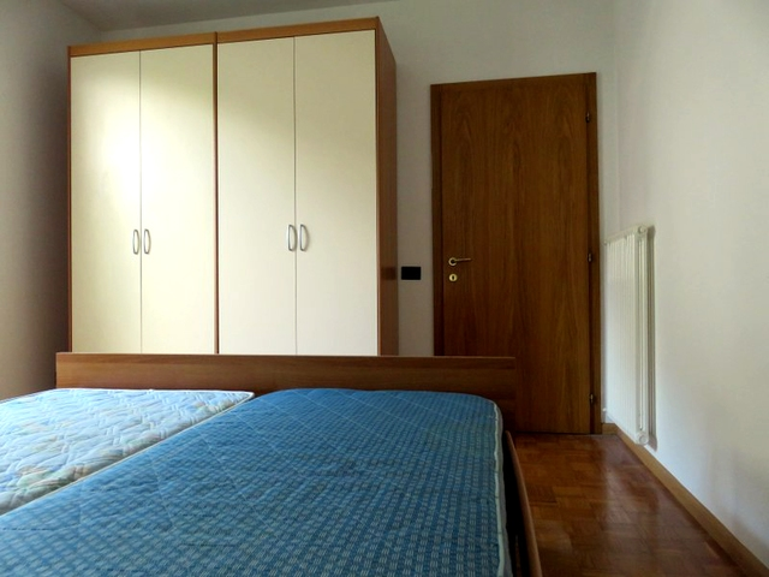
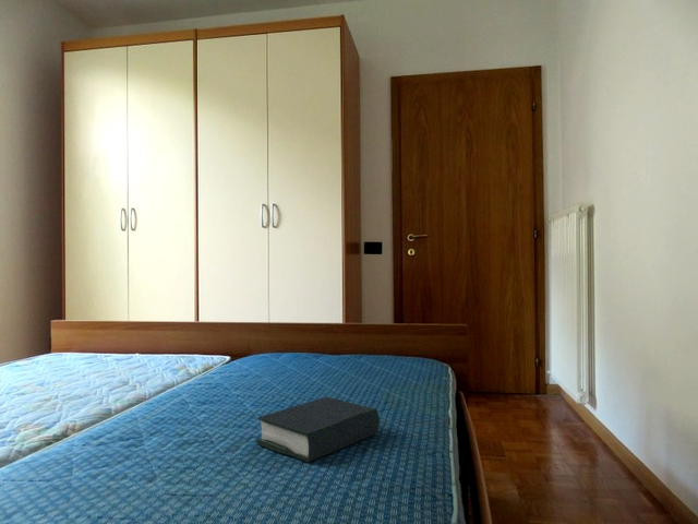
+ book (318, 426)
